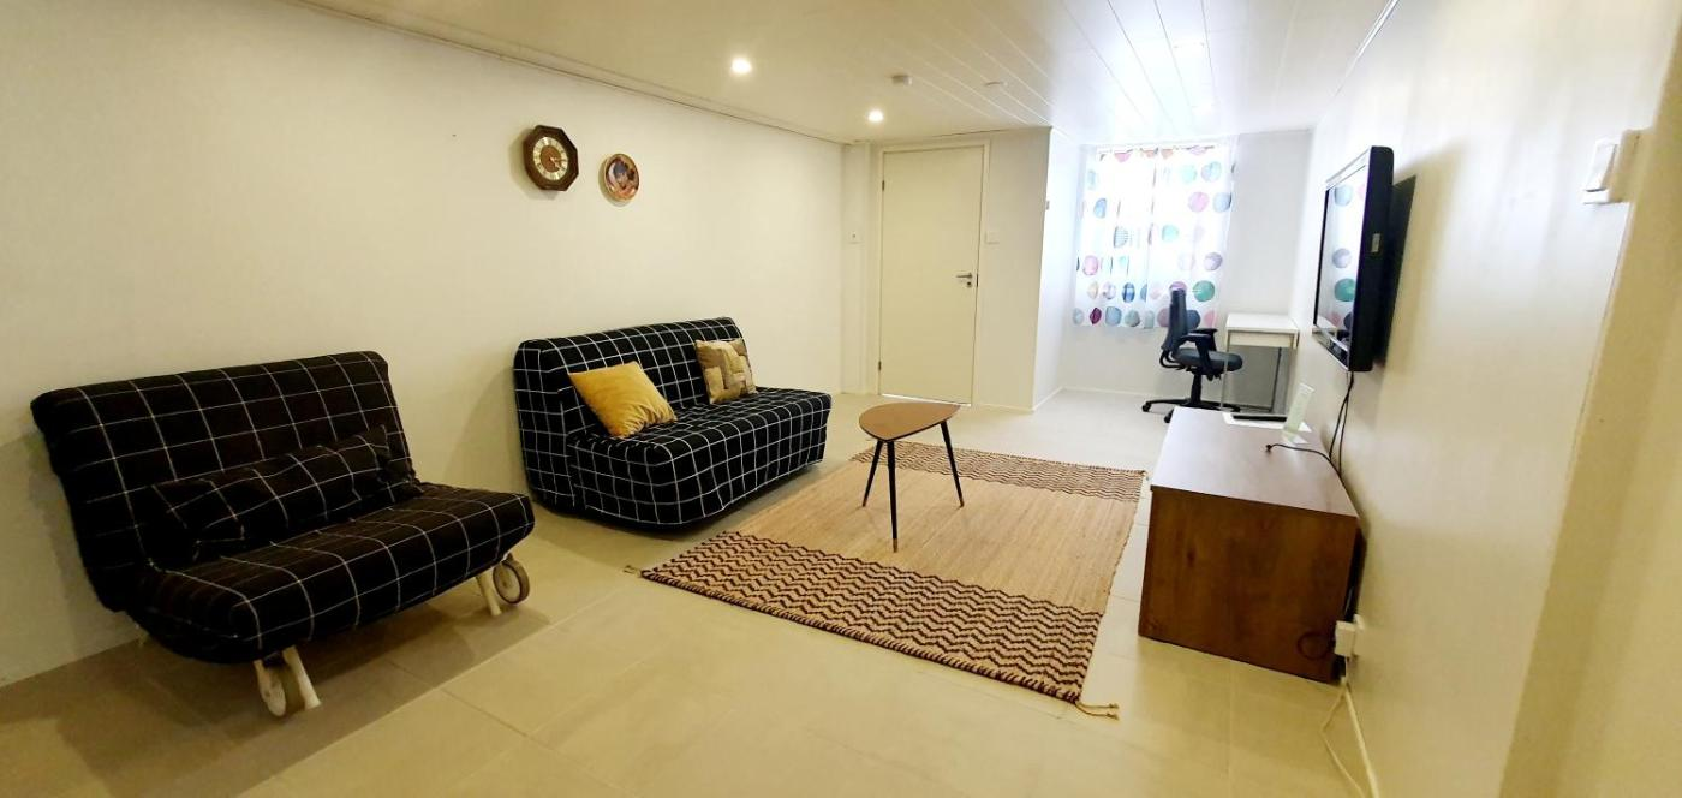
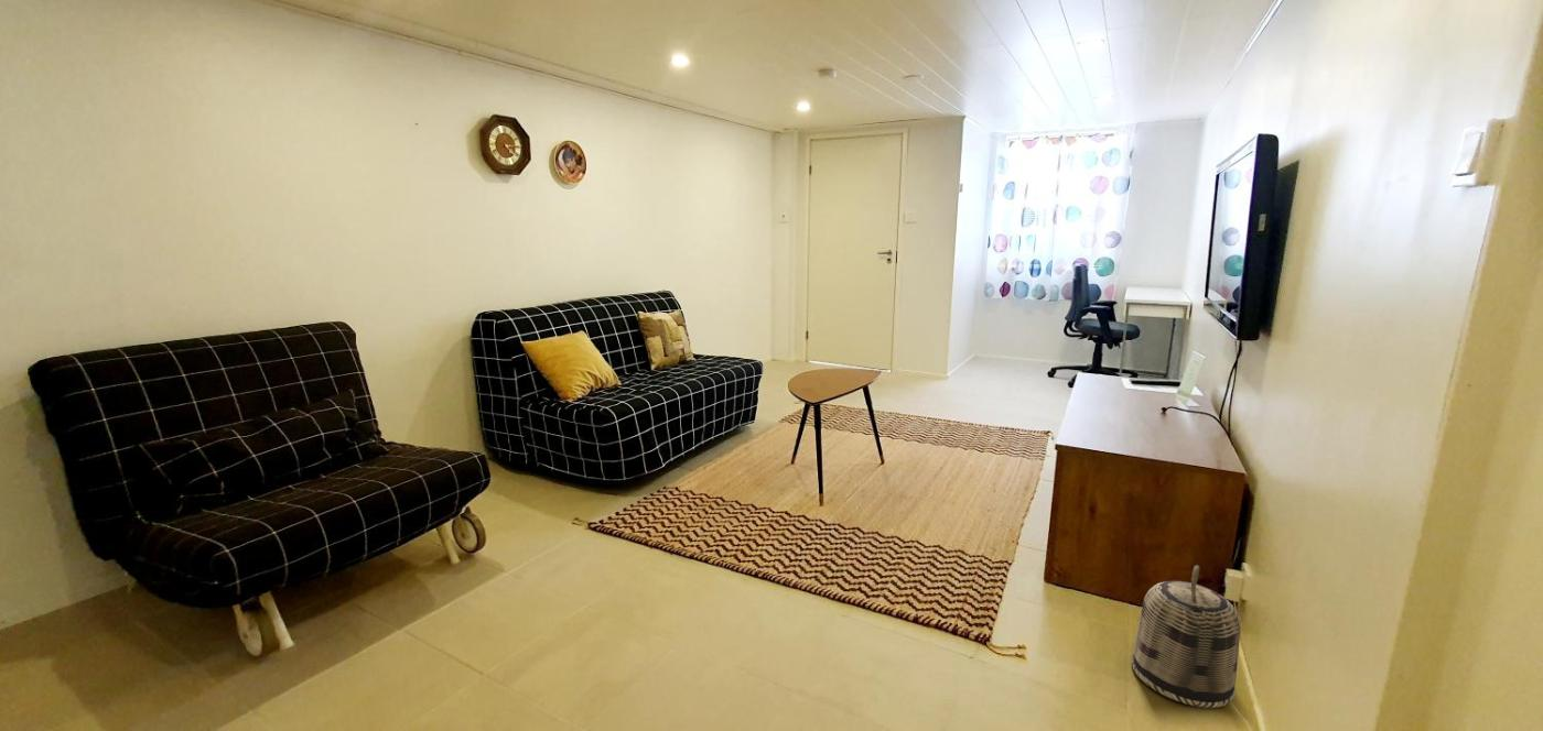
+ basket (1188, 623)
